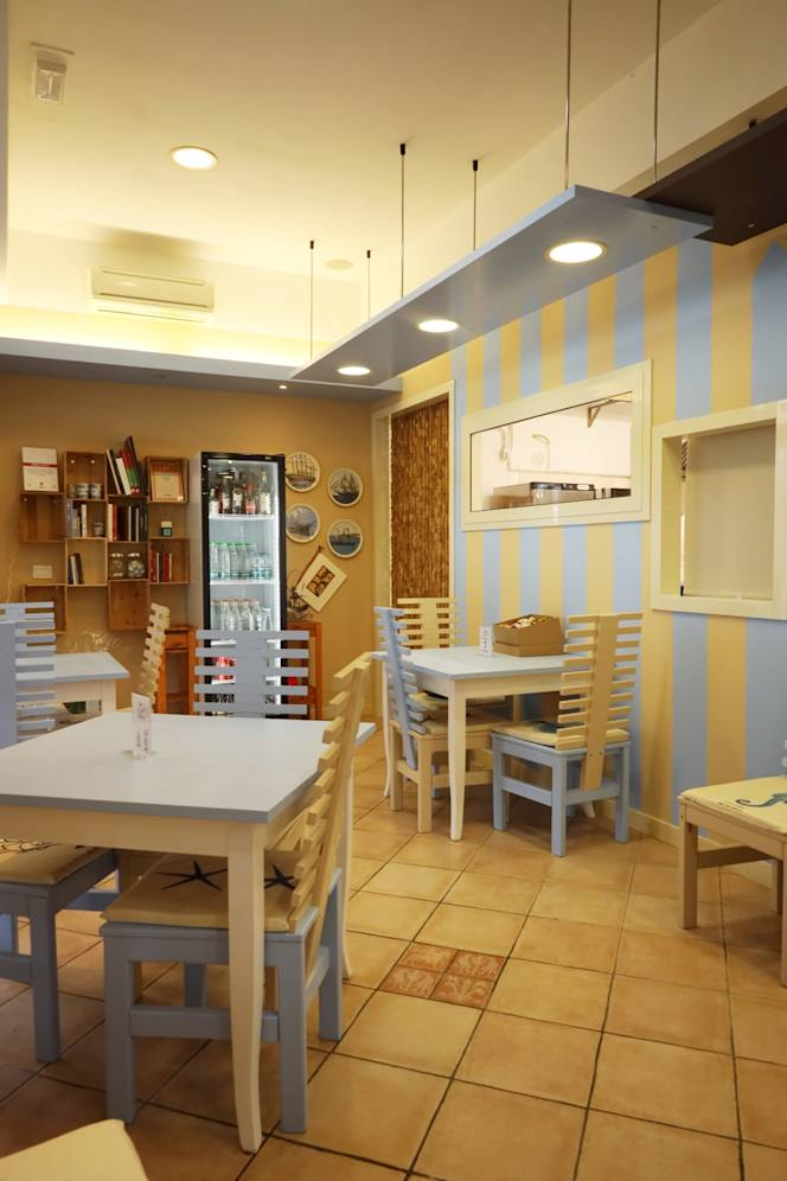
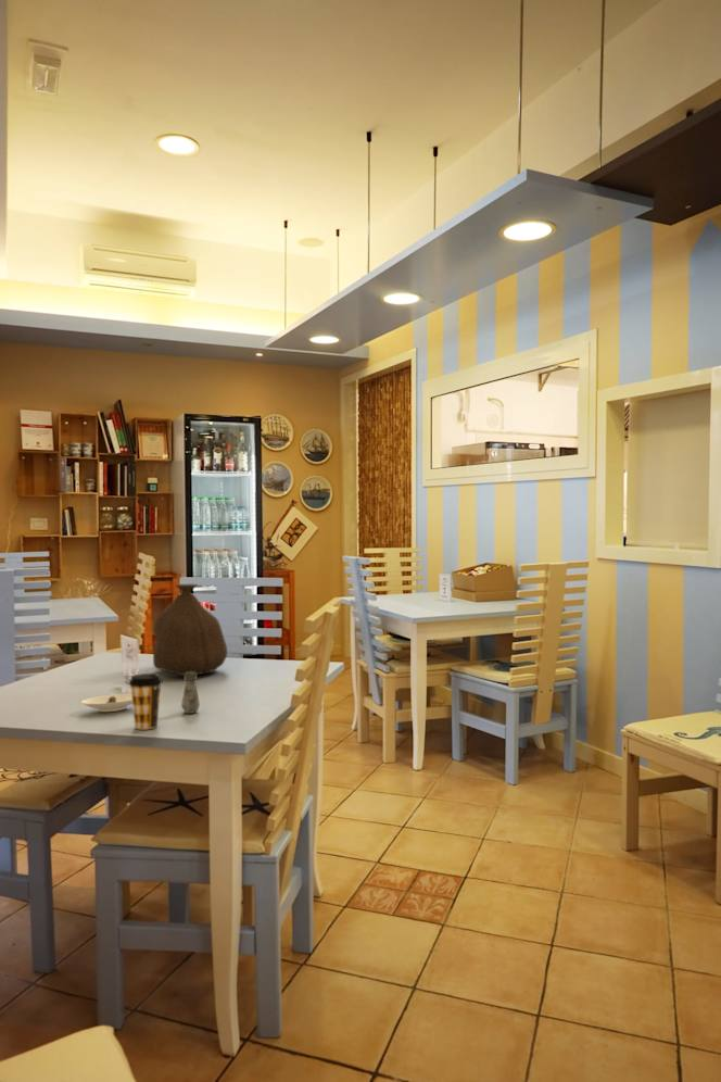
+ saucer (112, 702)
+ bag (186, 628)
+ salt shaker (190, 692)
+ coffee cup (146, 701)
